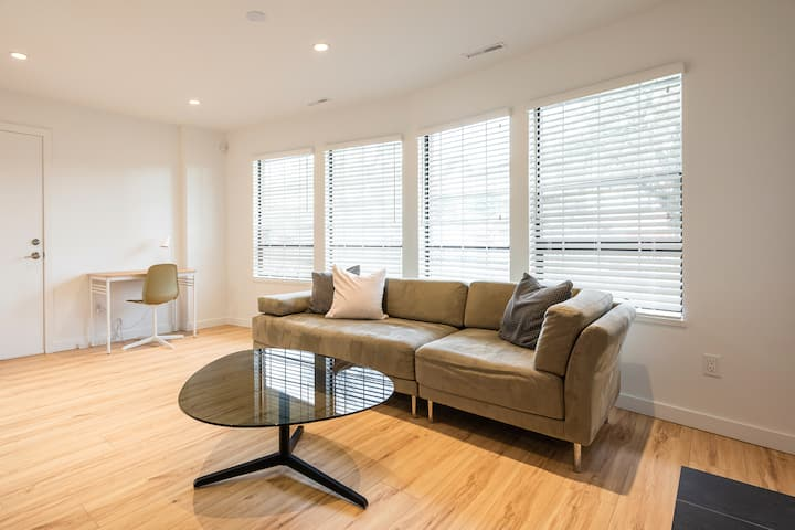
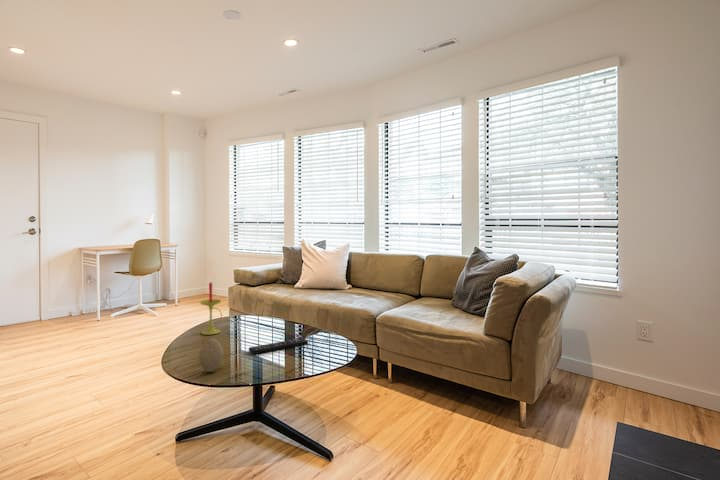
+ candle (211, 307)
+ decorative egg (211, 355)
+ remote control (279, 345)
